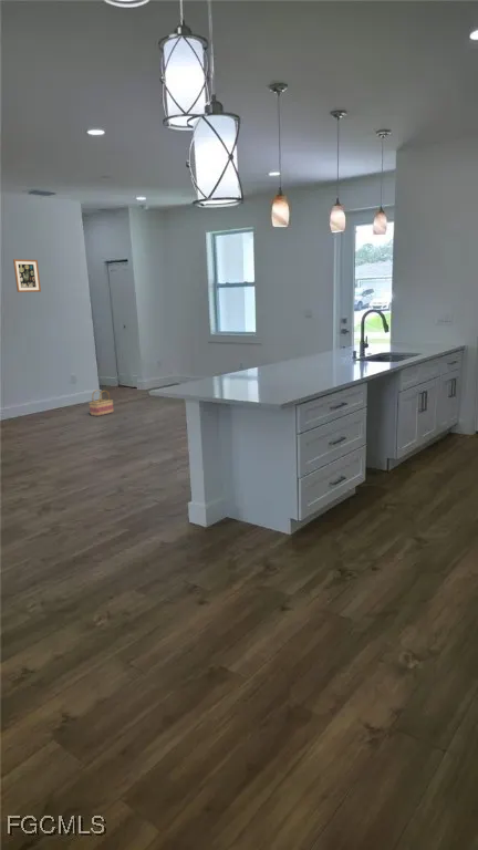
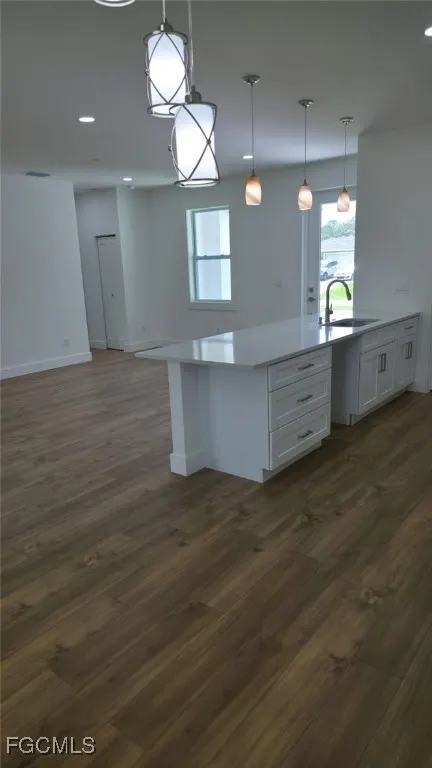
- wall art (27, 276)
- basket (101, 402)
